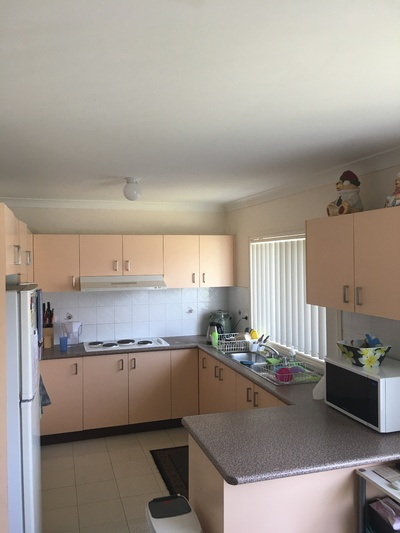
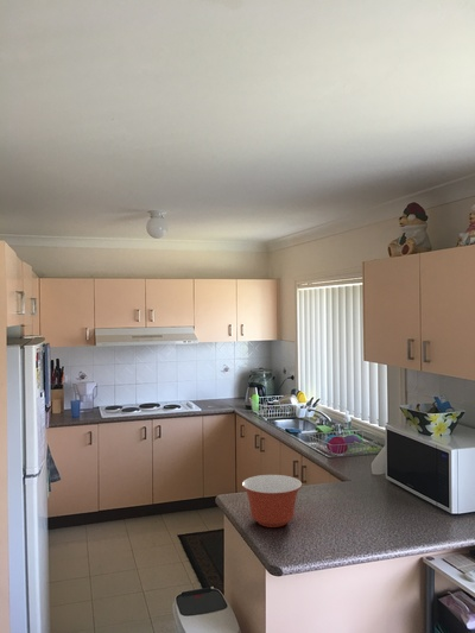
+ mixing bowl (272, 501)
